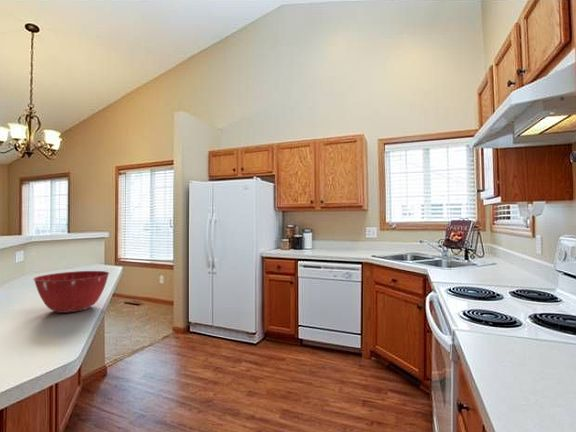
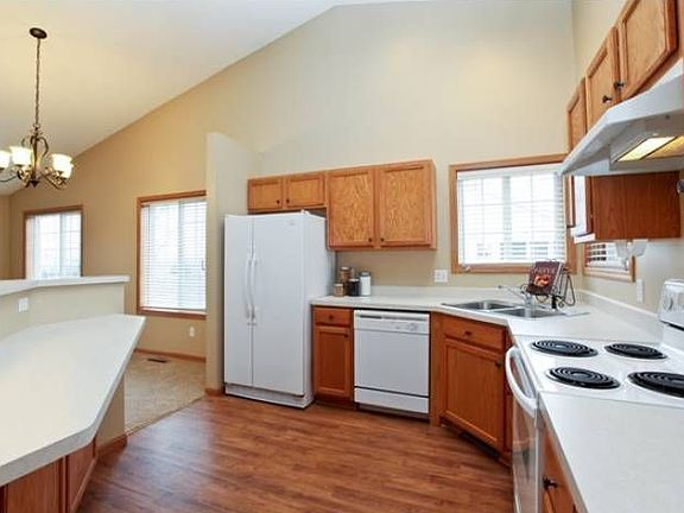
- mixing bowl (73, 291)
